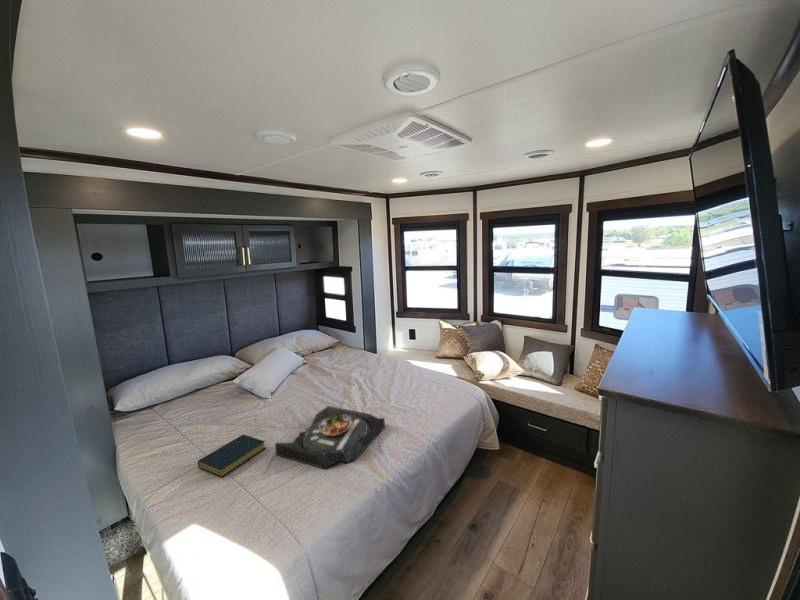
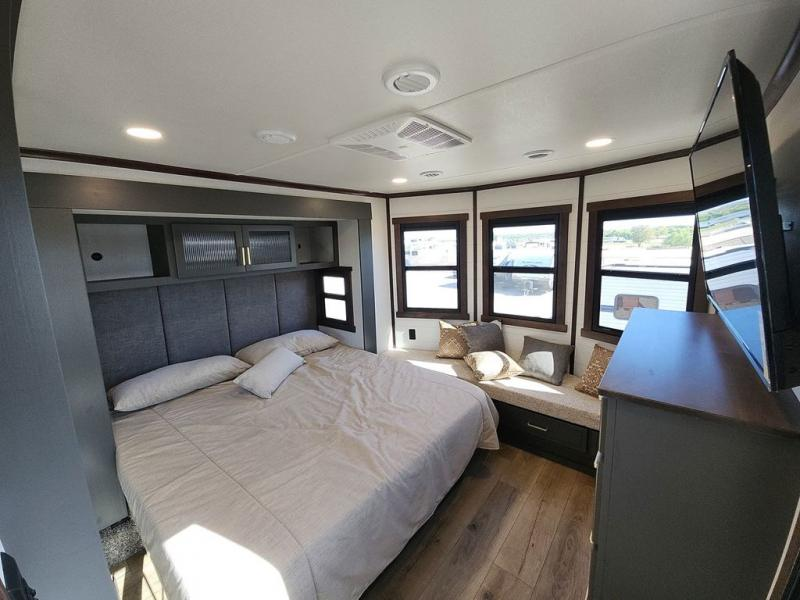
- hardback book (233, 454)
- serving tray (333, 427)
